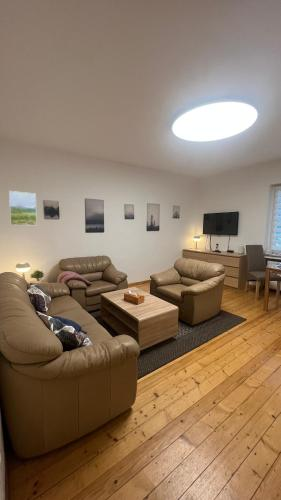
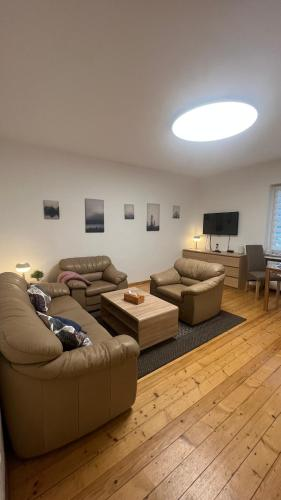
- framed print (23, 208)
